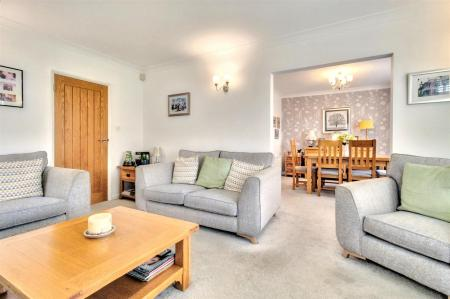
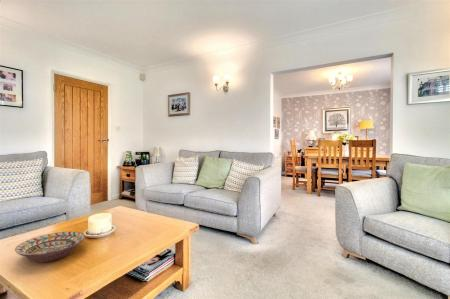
+ decorative bowl (52, 248)
